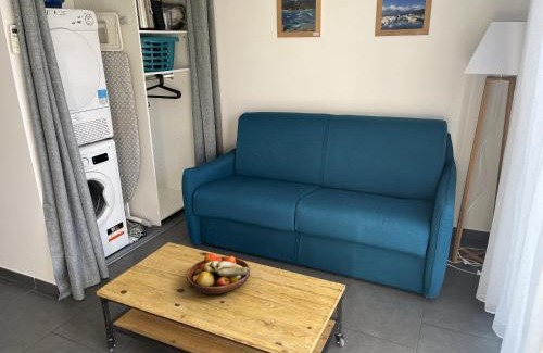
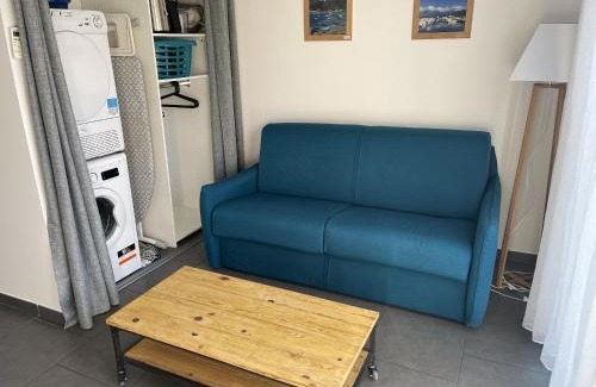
- fruit bowl (218, 268)
